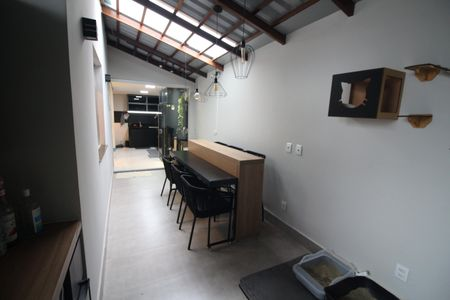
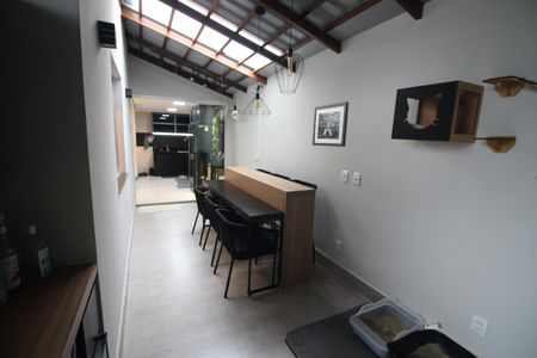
+ wall art (328, 125)
